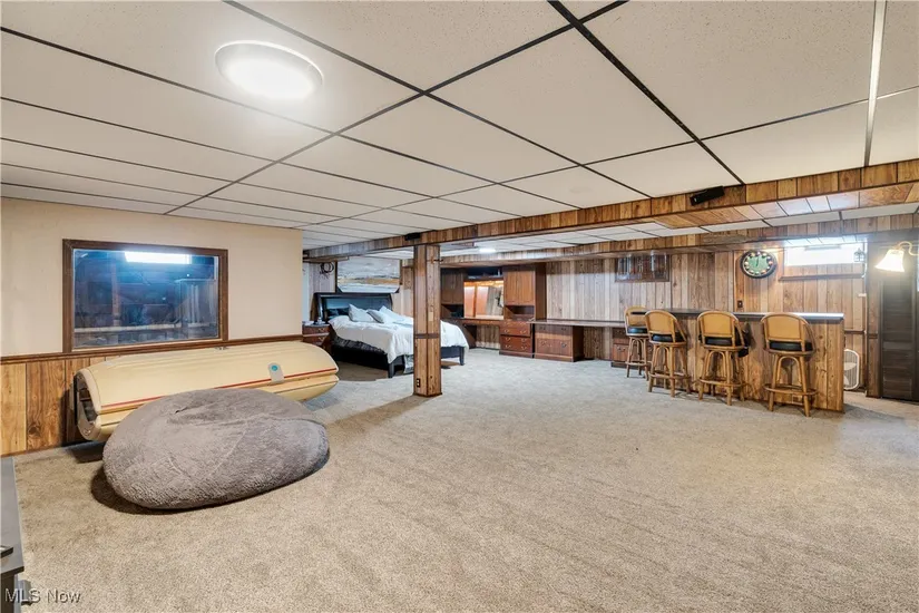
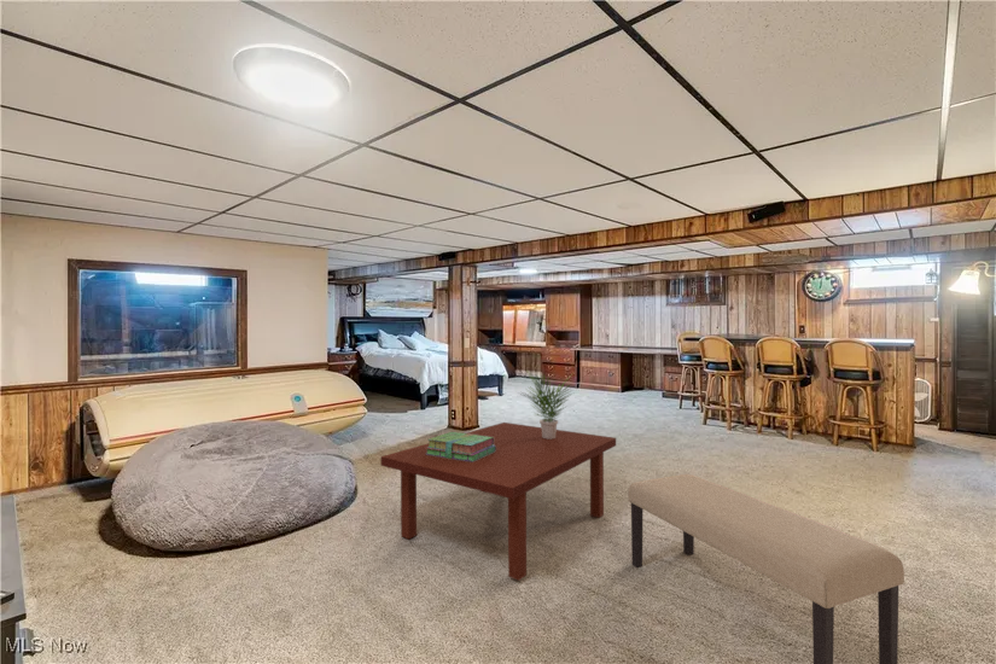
+ bench (739, 558)
+ potted plant (547, 403)
+ coffee table (507, 485)
+ stack of books (460, 444)
